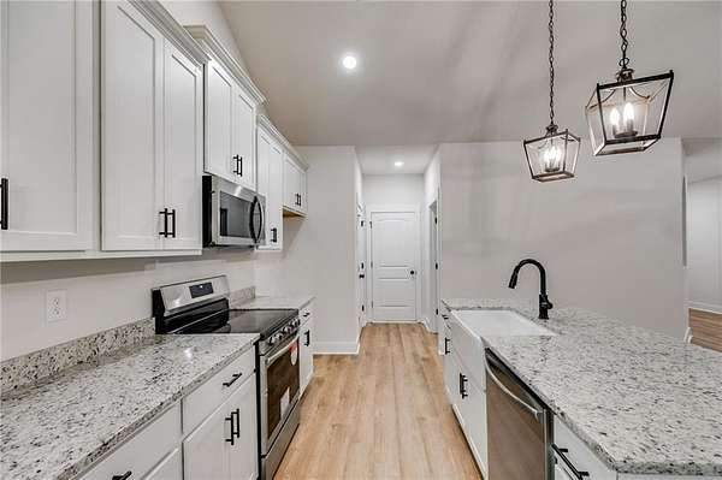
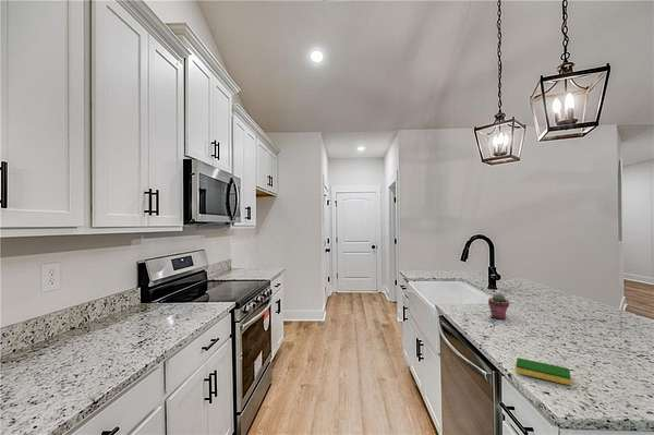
+ dish sponge (542, 370)
+ potted succulent (498, 304)
